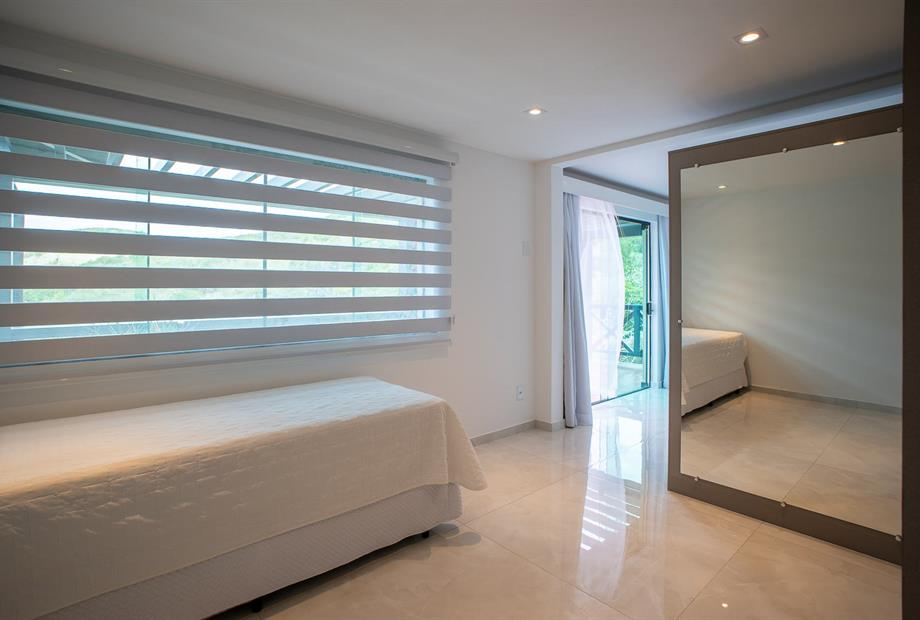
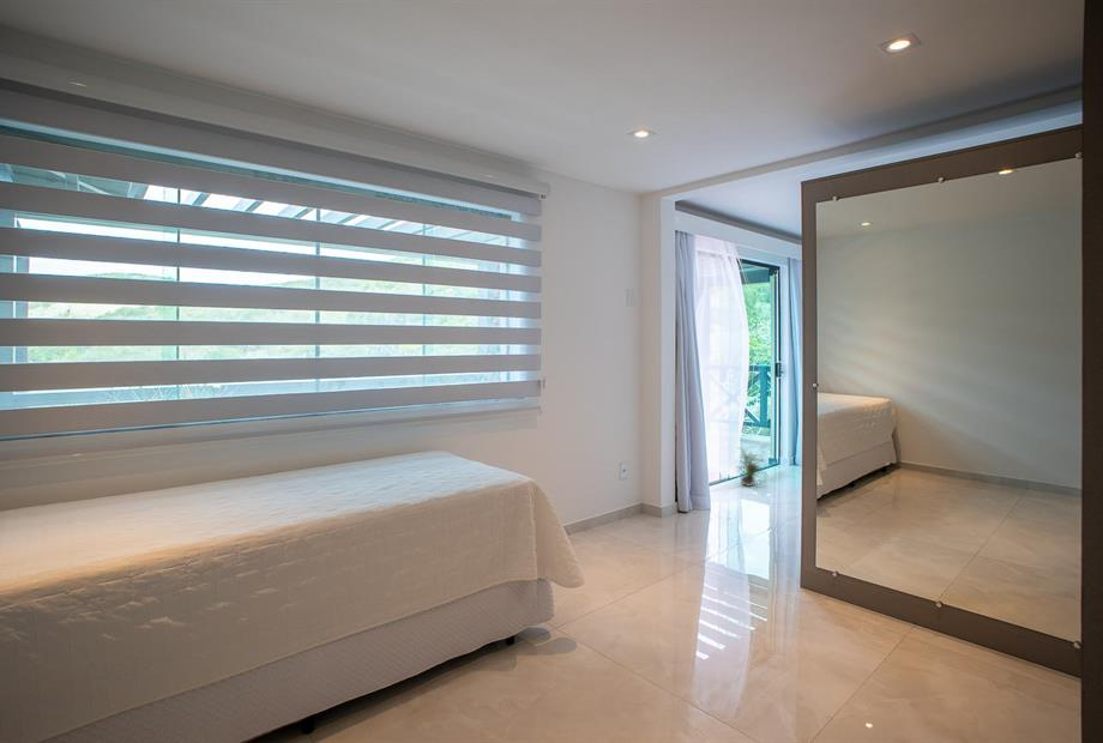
+ potted plant (748, 465)
